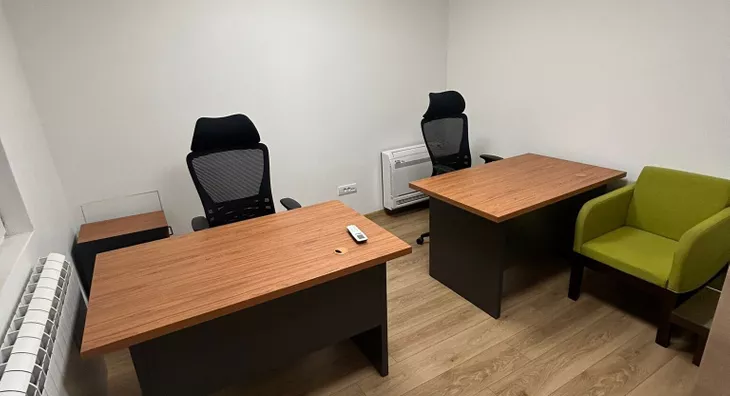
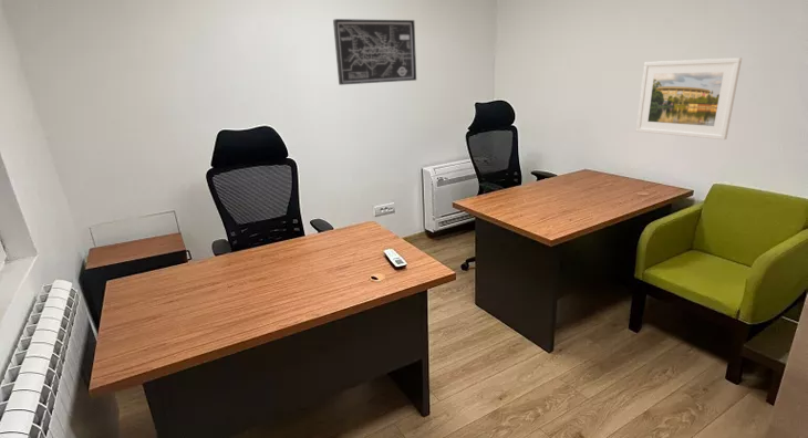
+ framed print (683, 98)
+ wall art (376, 51)
